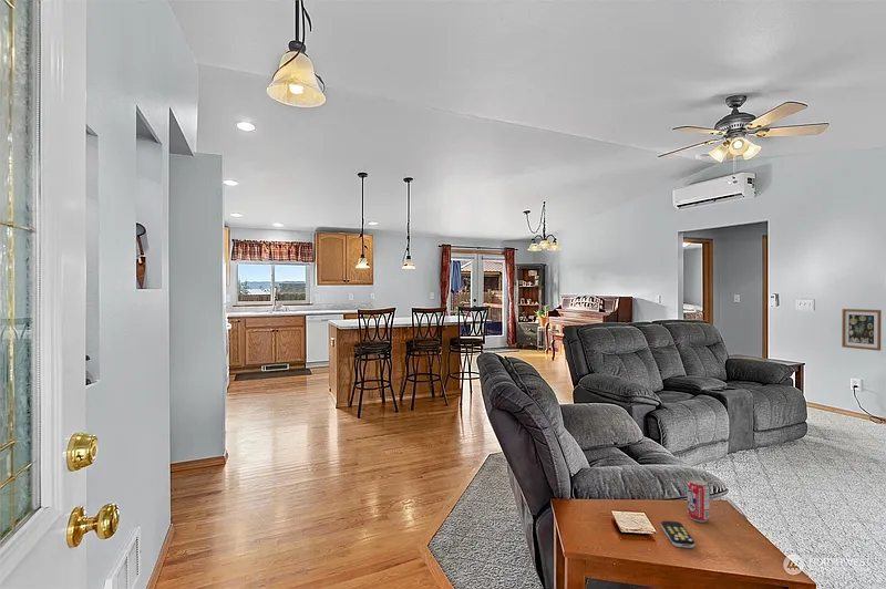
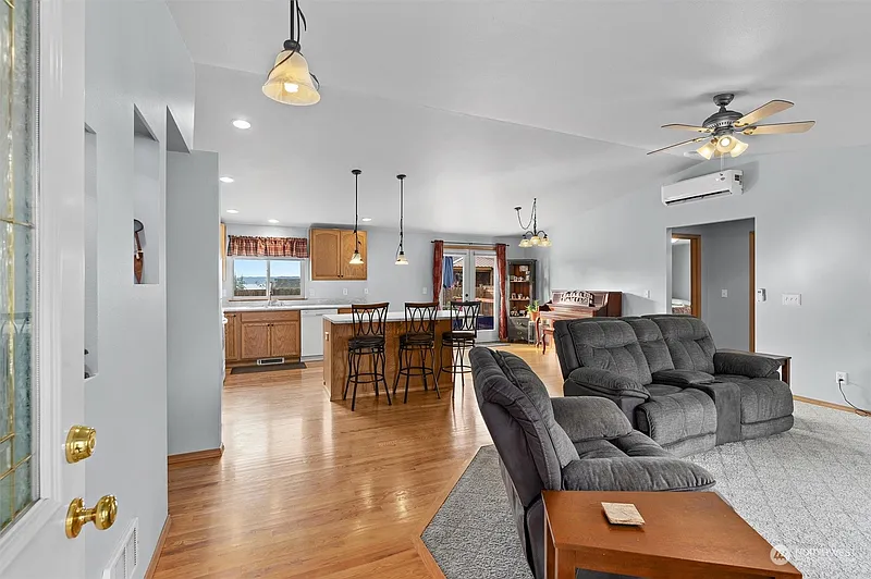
- wall art (861, 329)
- beverage can (698, 499)
- remote control (677, 533)
